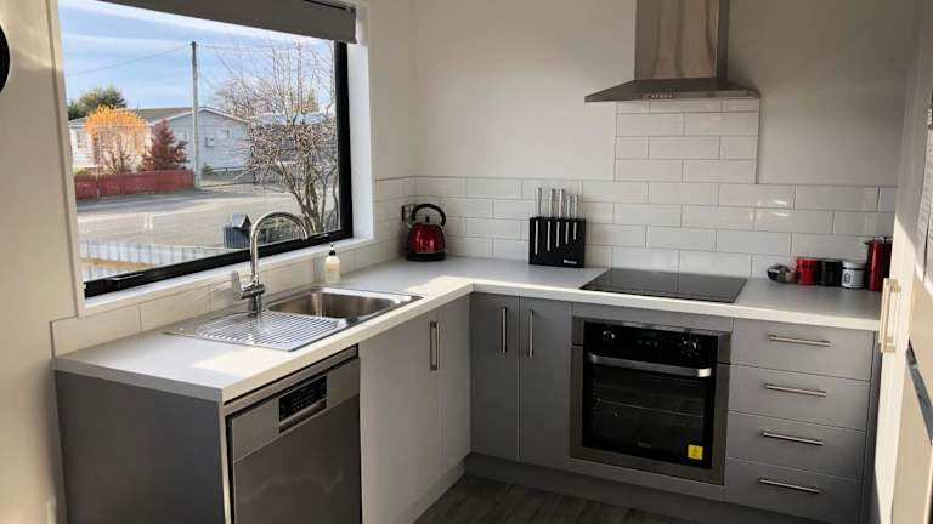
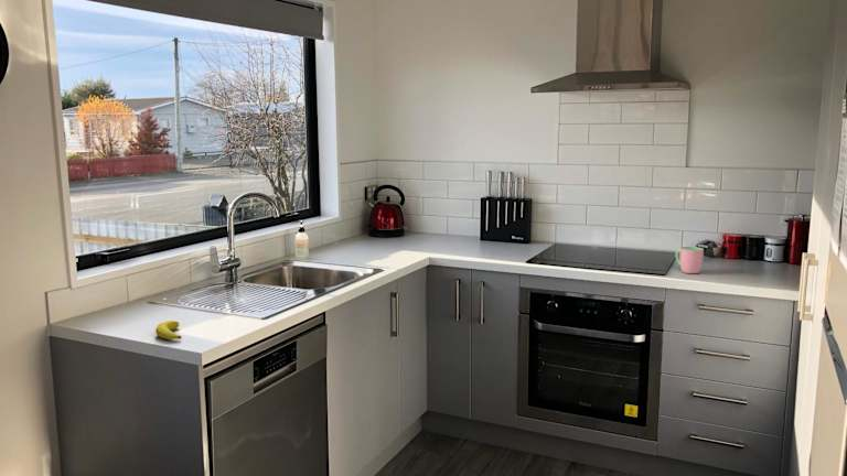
+ banana (169, 329)
+ cup (688, 259)
